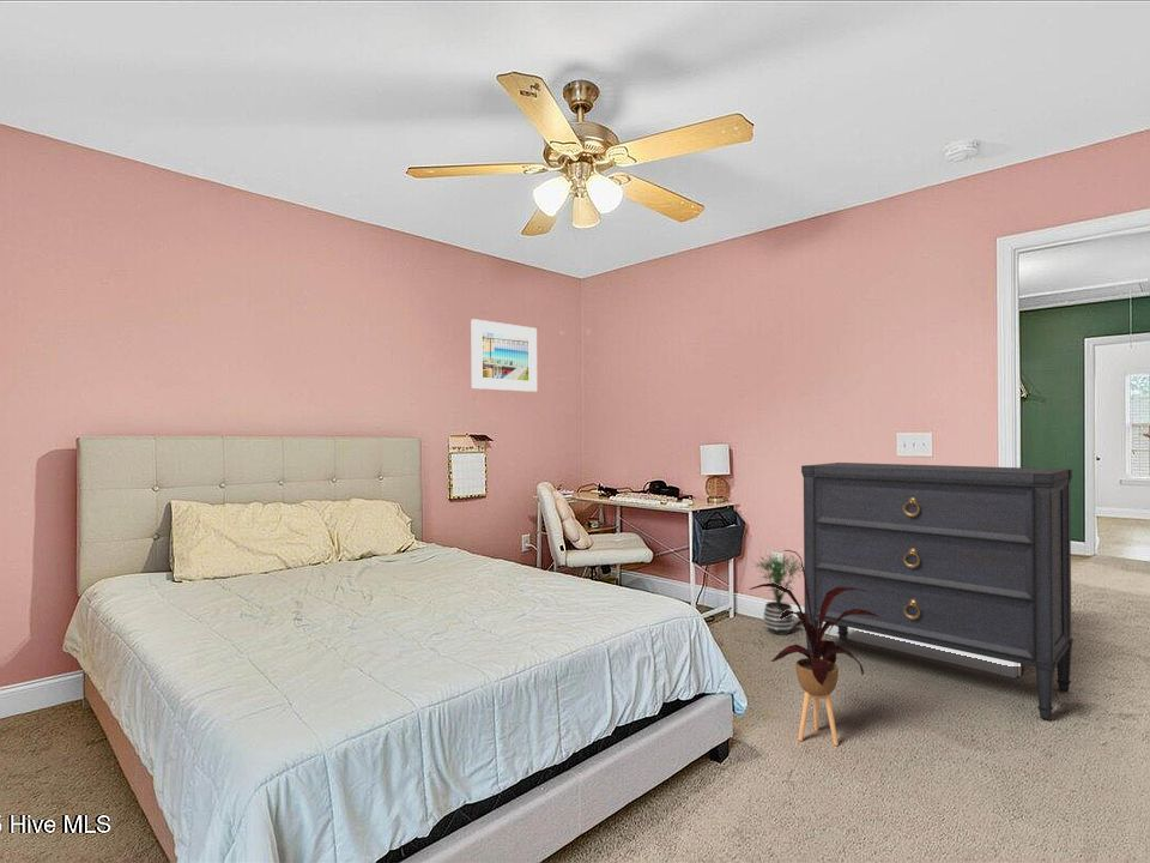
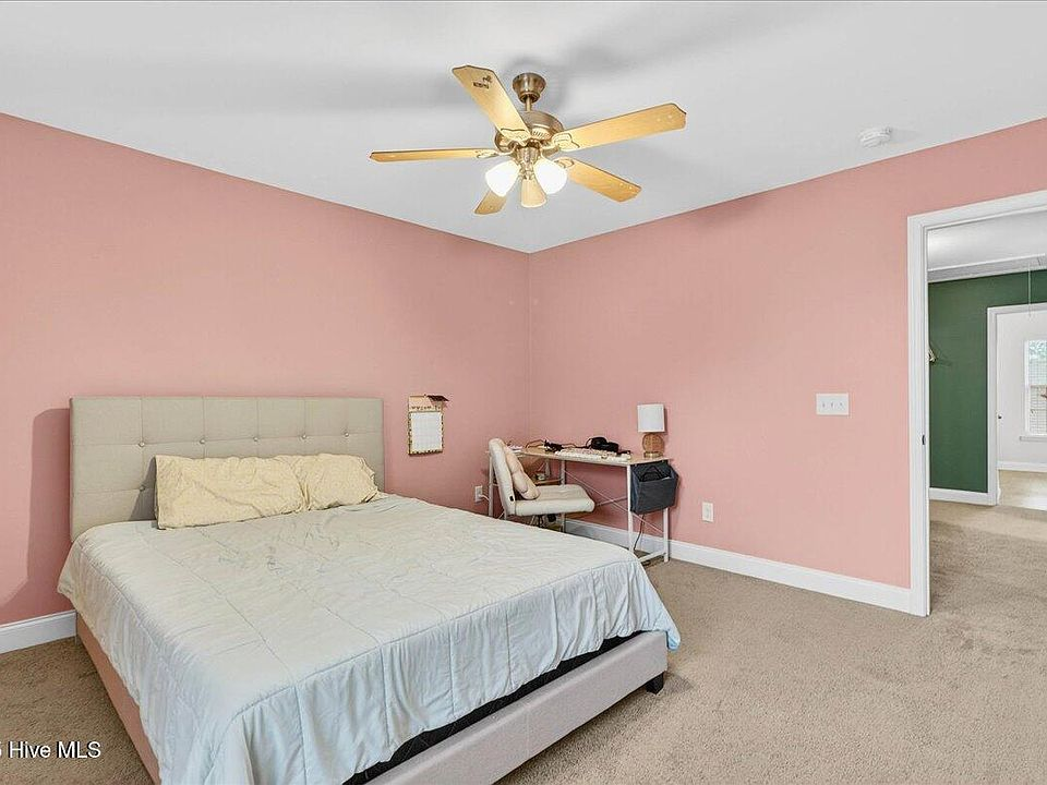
- dresser (927, 569)
- house plant (815, 641)
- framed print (506, 356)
- potted plant (779, 592)
